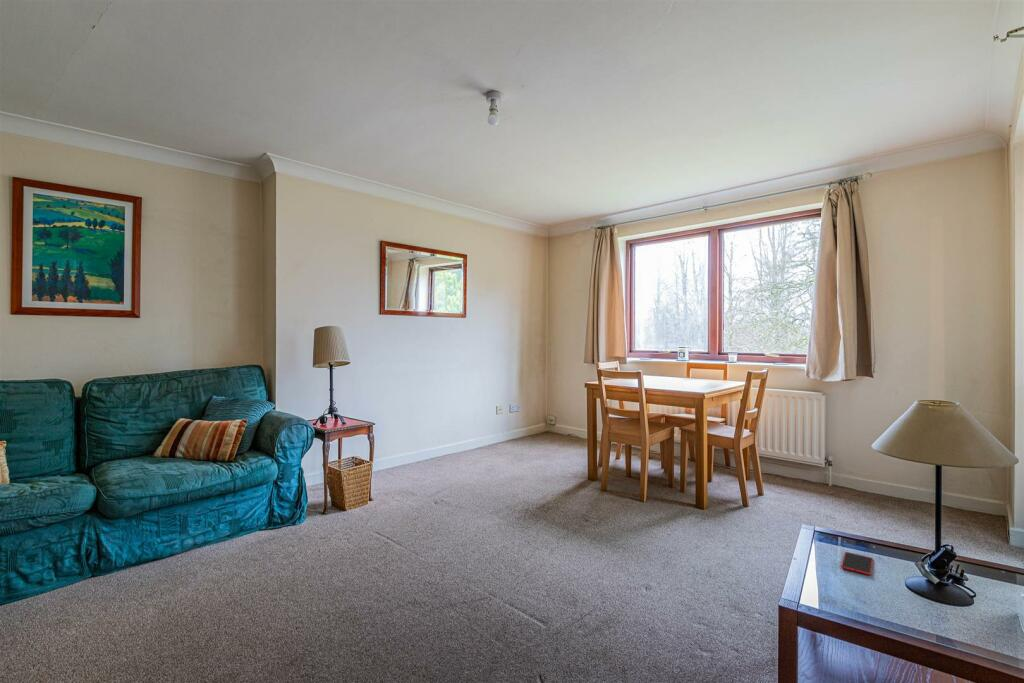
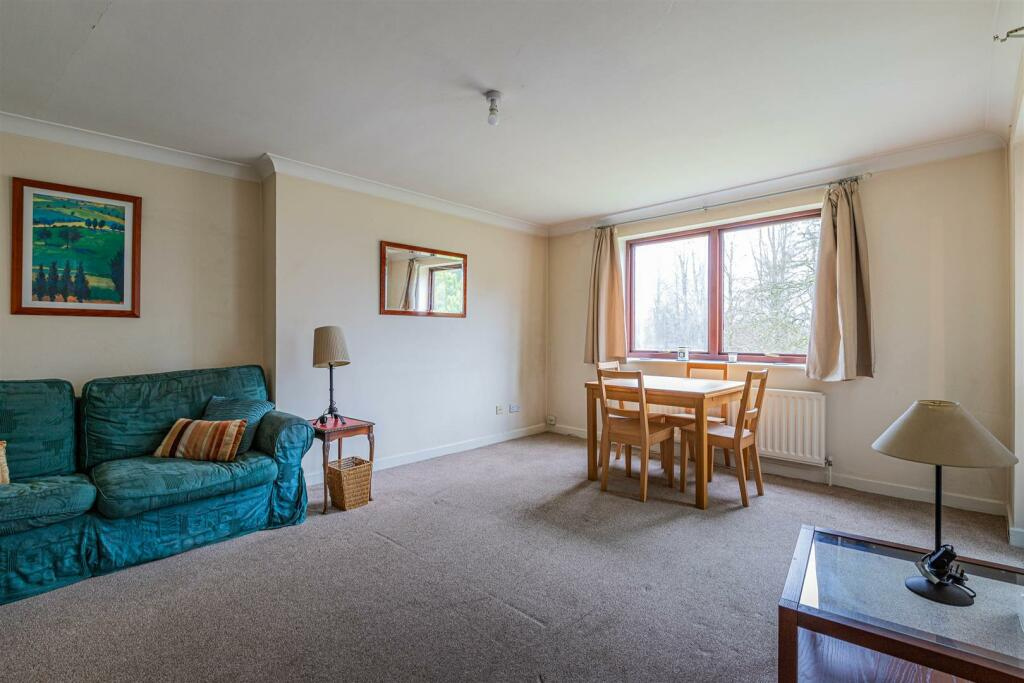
- smartphone (857, 562)
